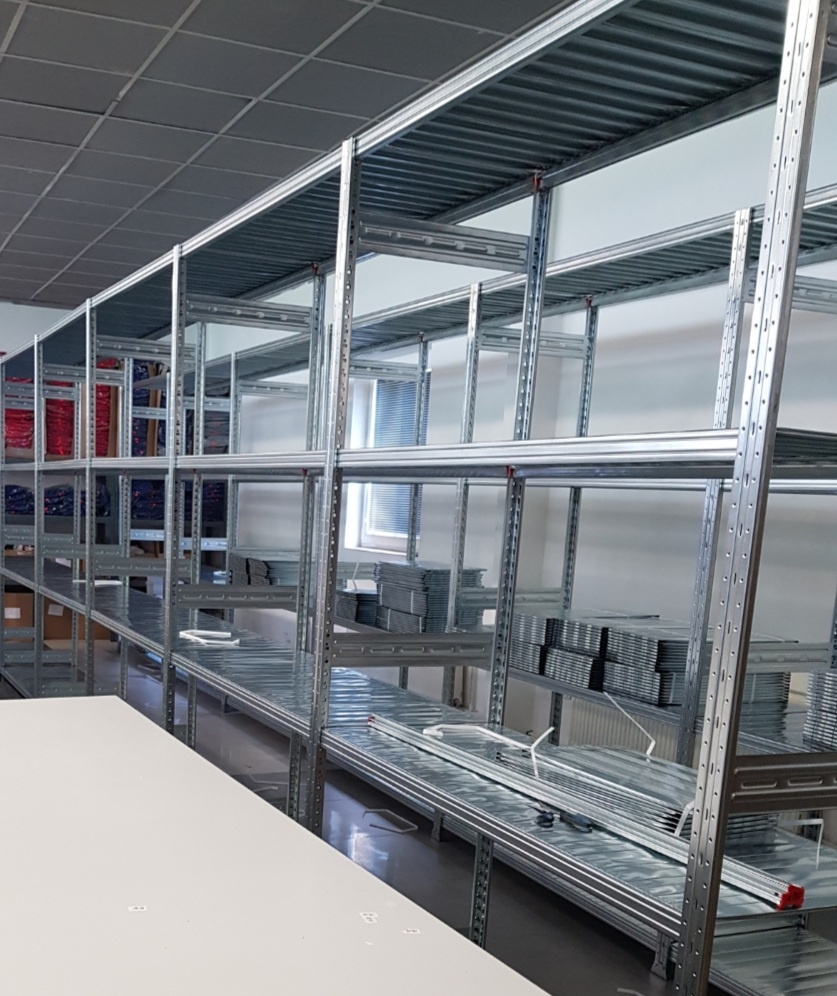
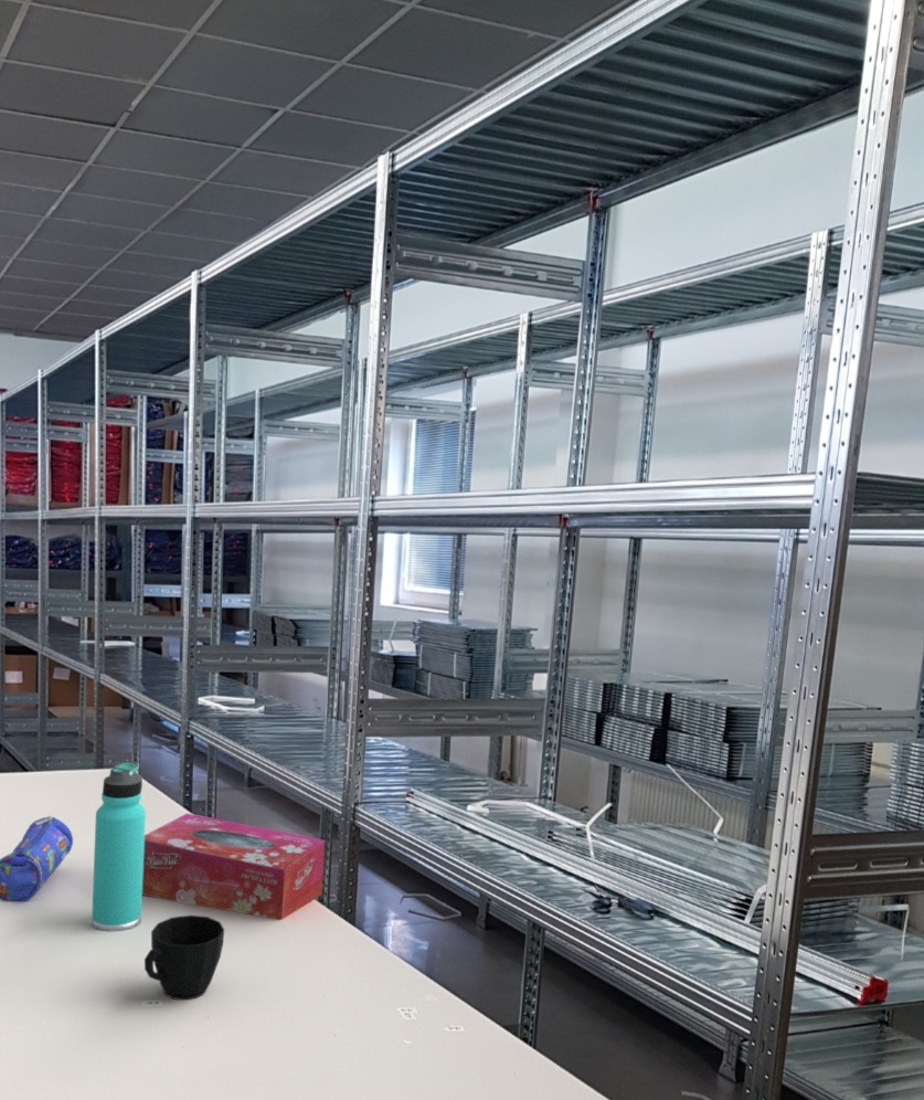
+ cup (181, 960)
+ pencil case (34, 856)
+ thermos bottle (119, 844)
+ tissue box (231, 866)
